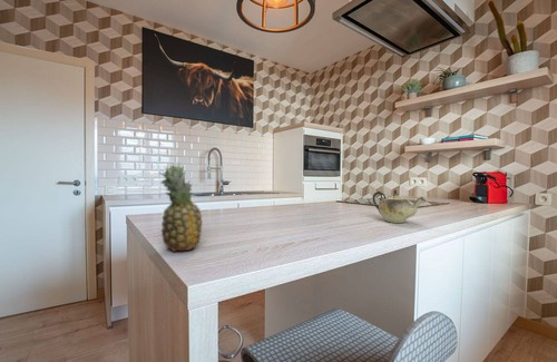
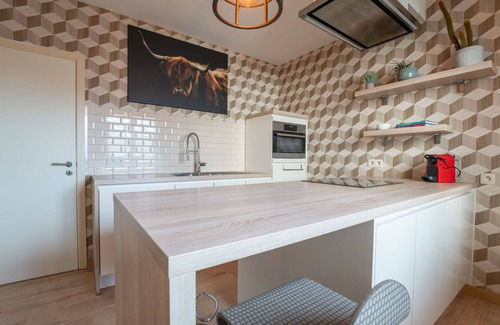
- fruit (180, 204)
- teapot (397, 205)
